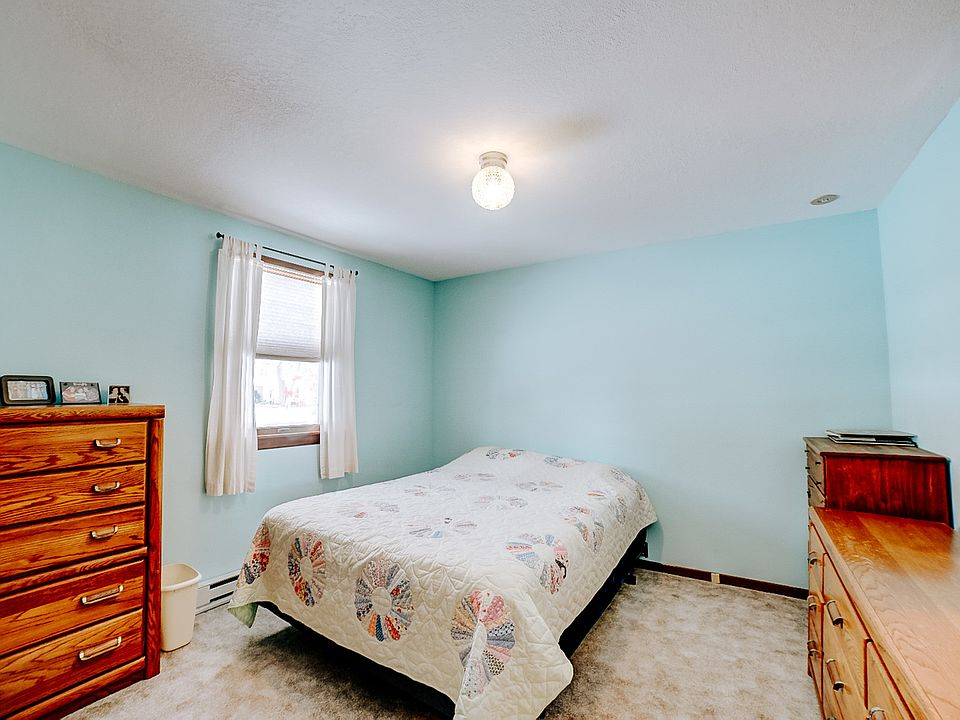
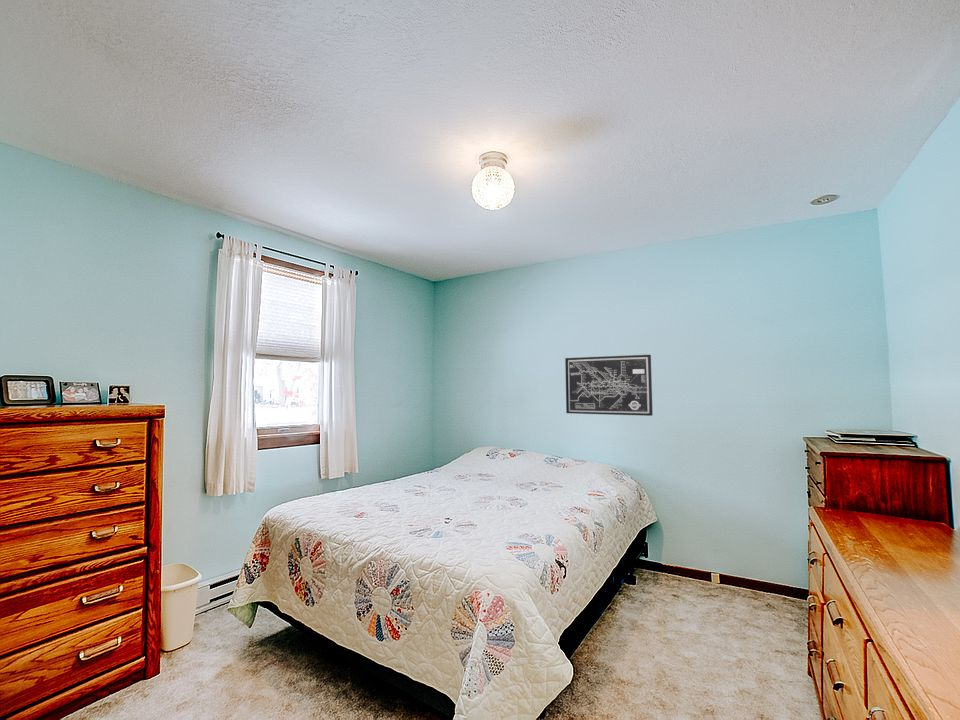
+ wall art (606, 385)
